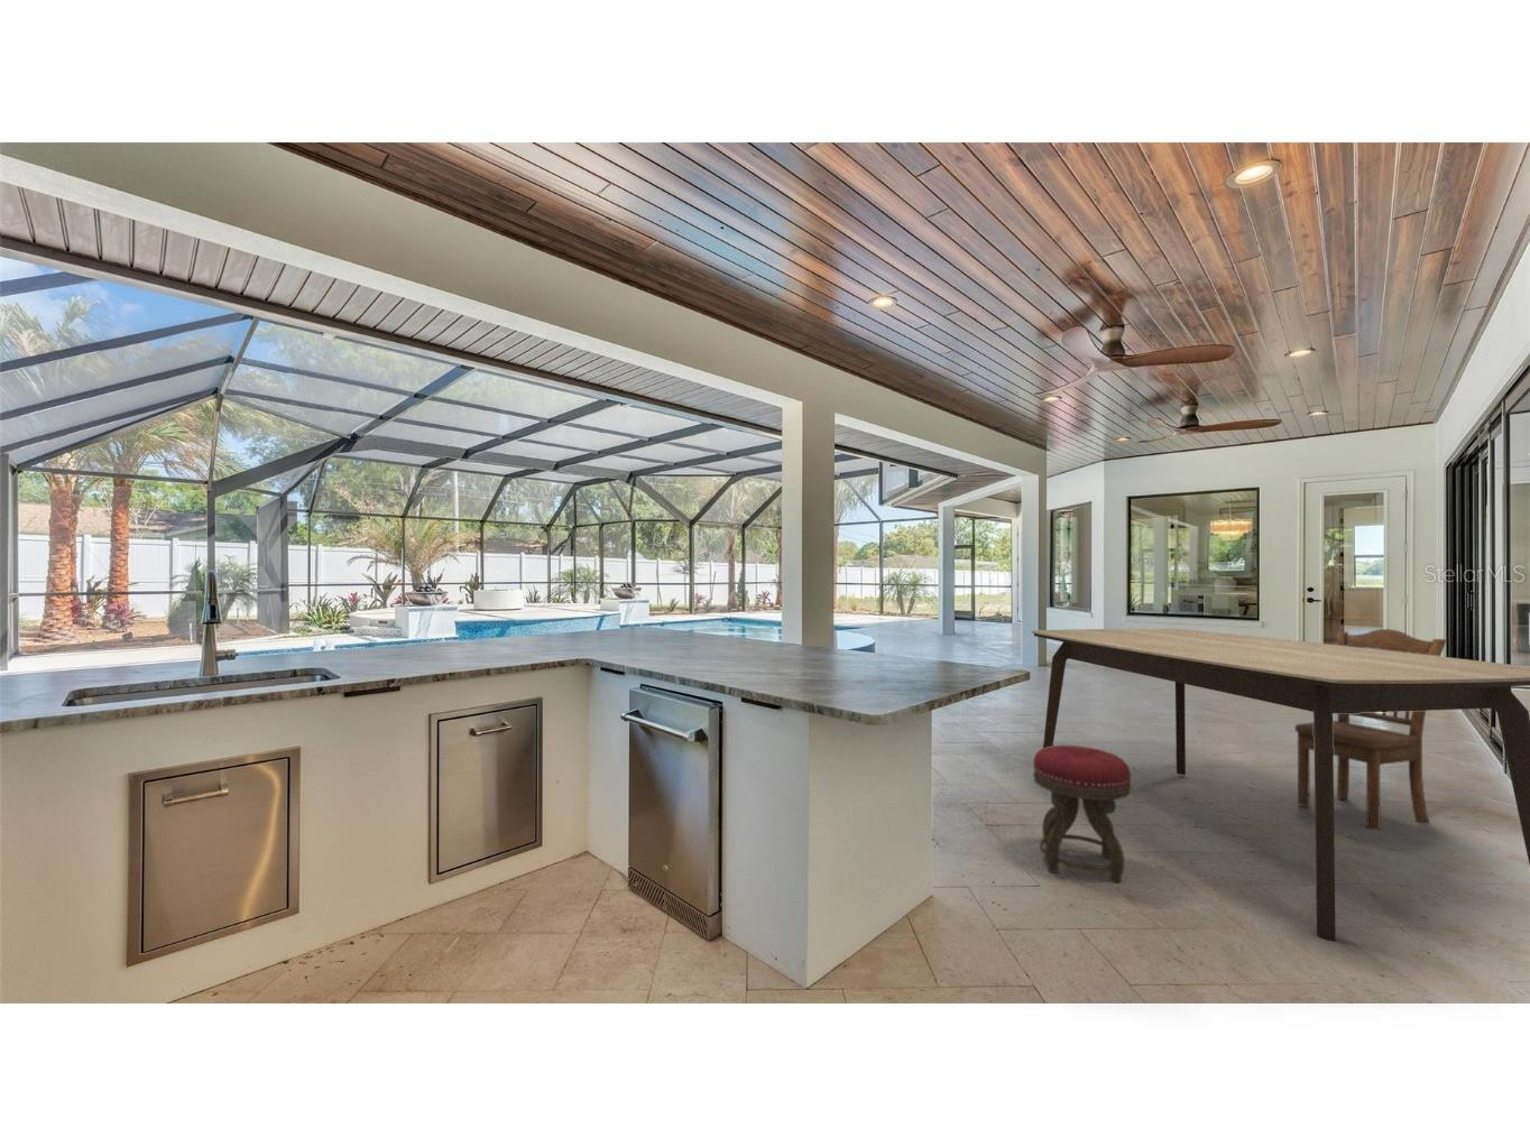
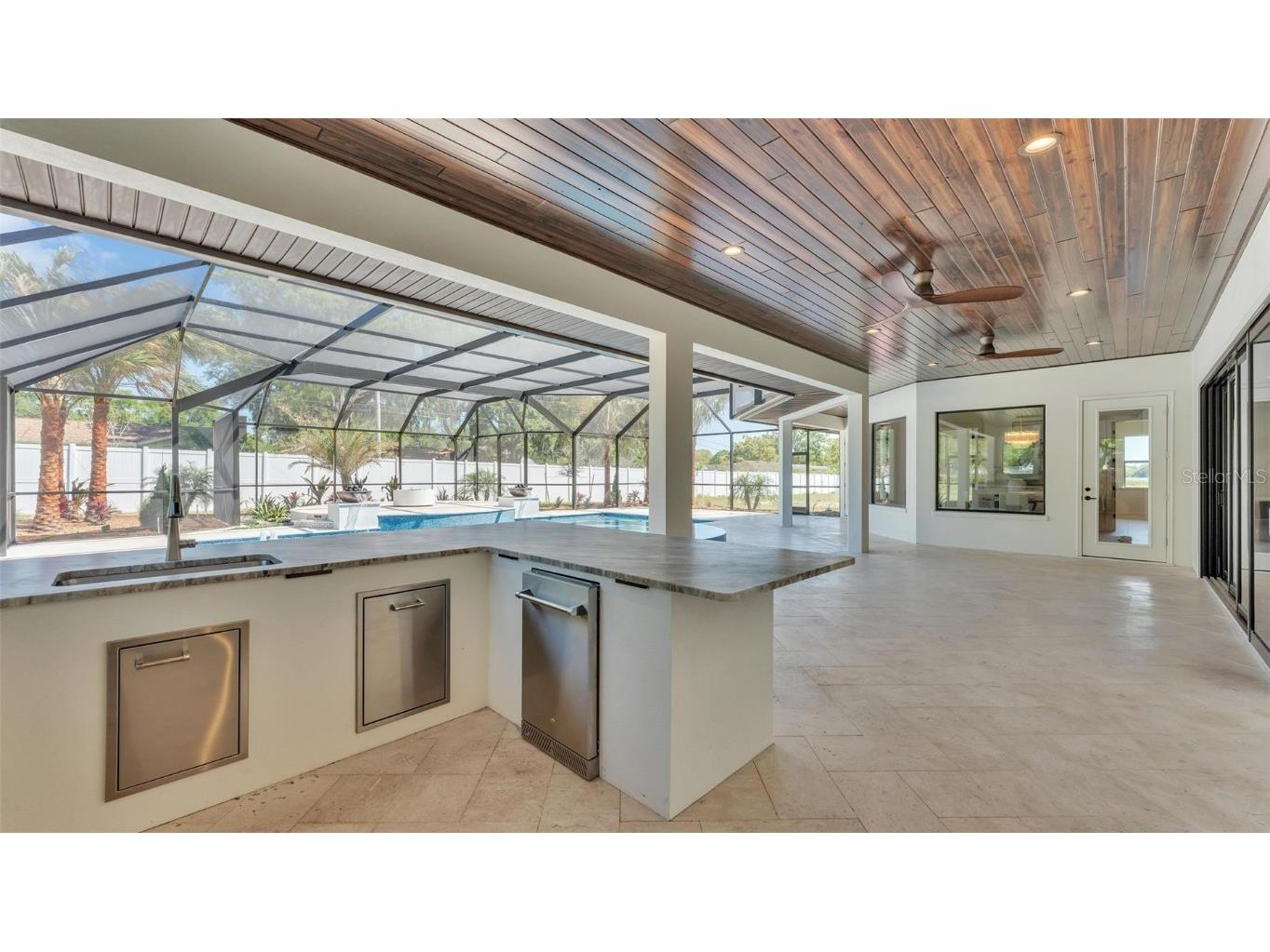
- stool (1078, 808)
- dining table (1244, 696)
- dining chair (1361, 717)
